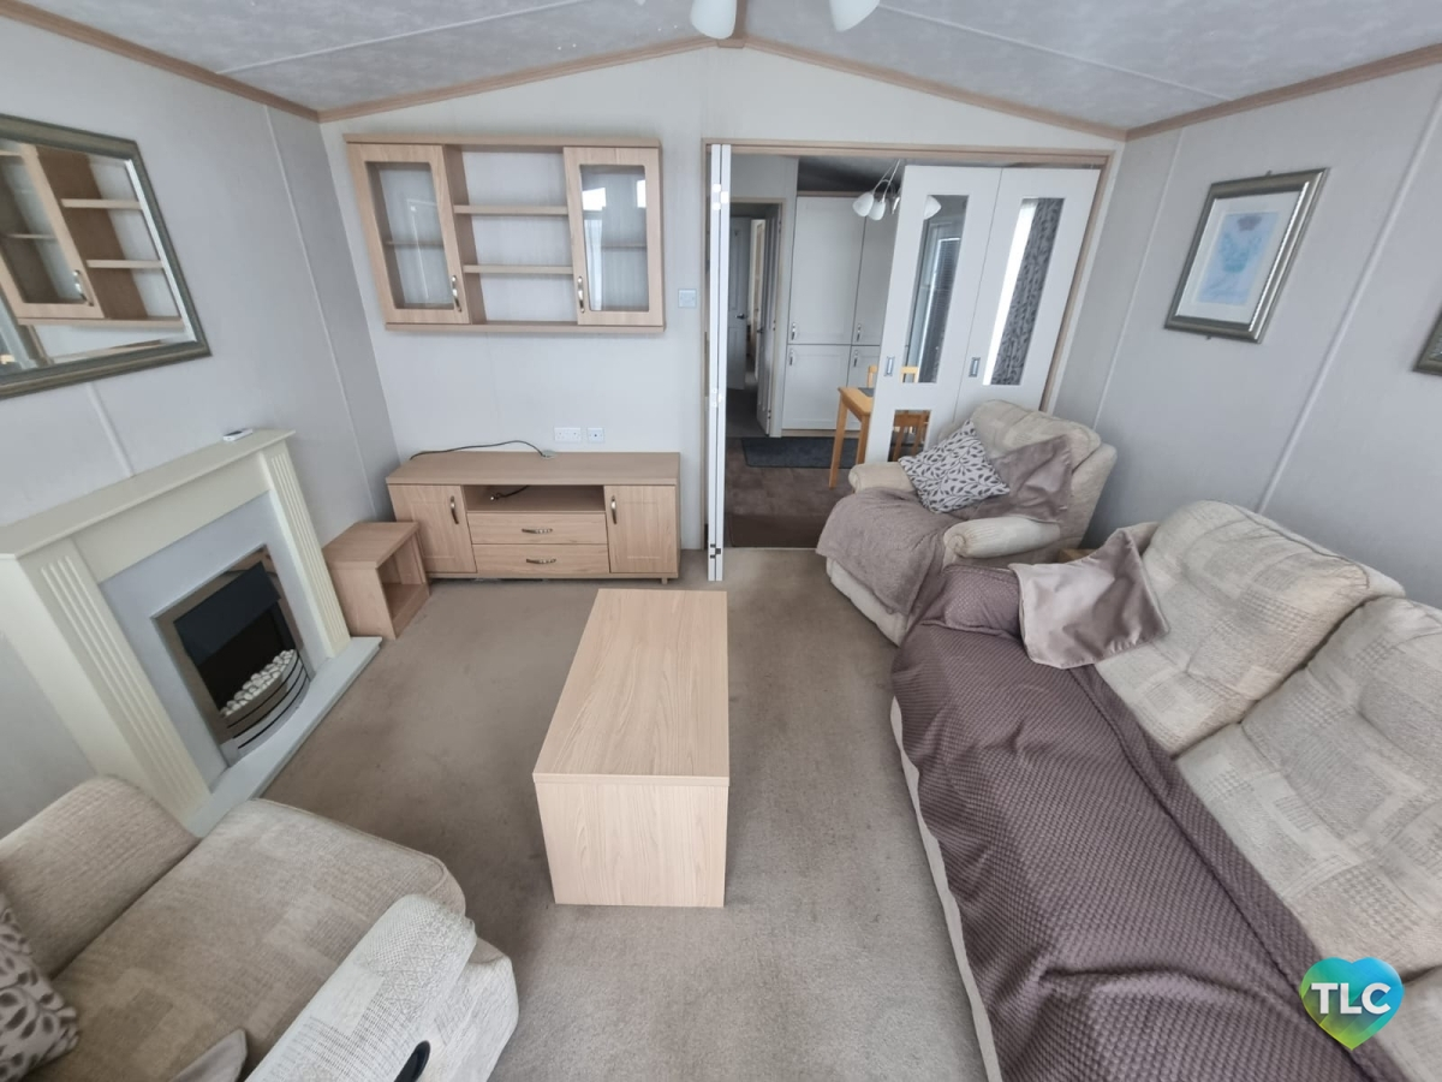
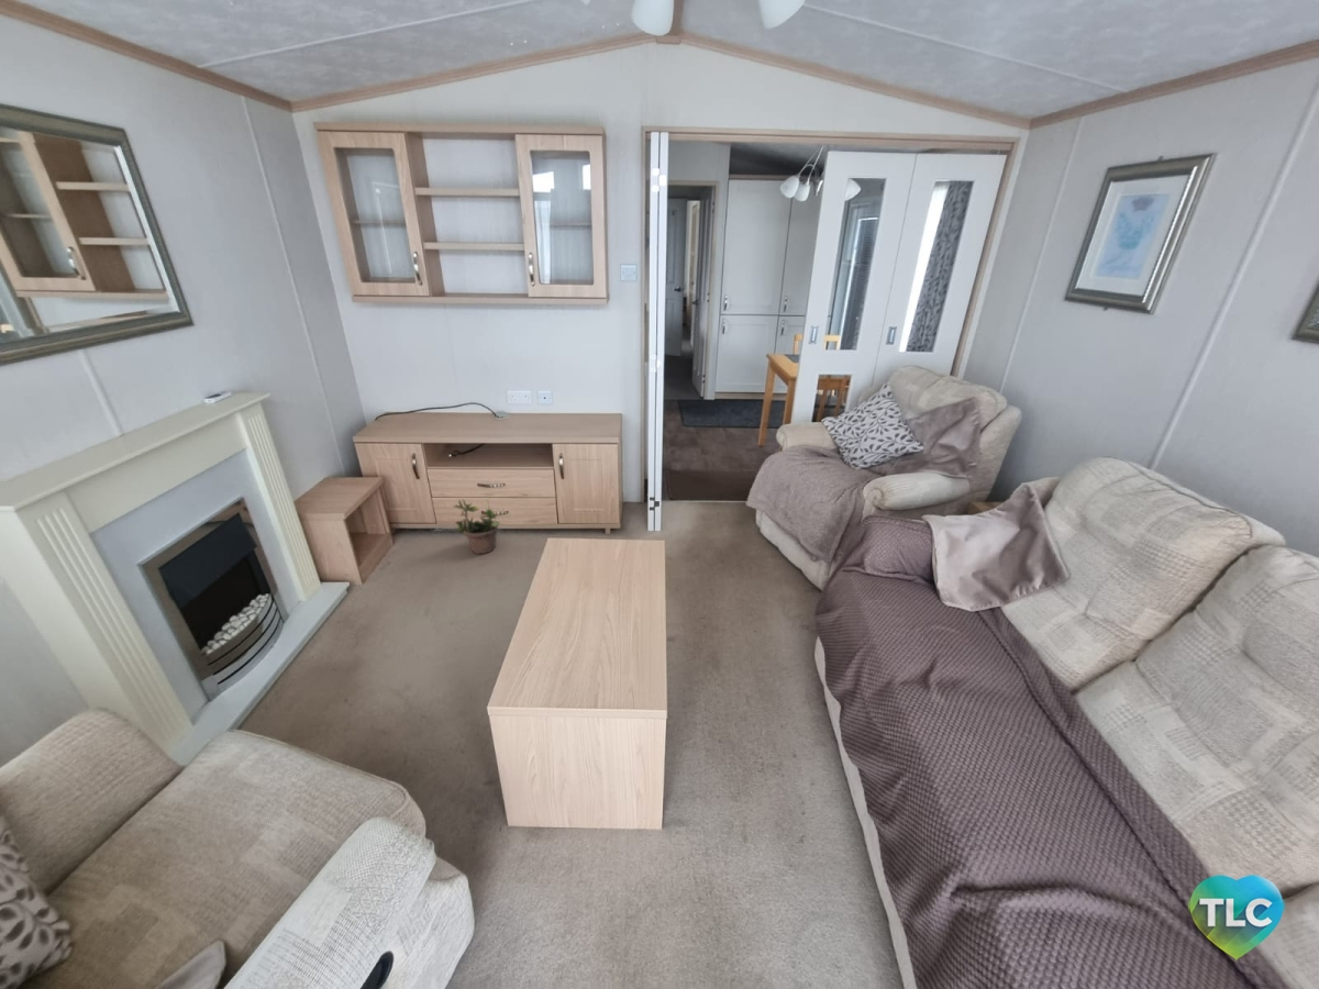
+ potted plant (478, 521)
